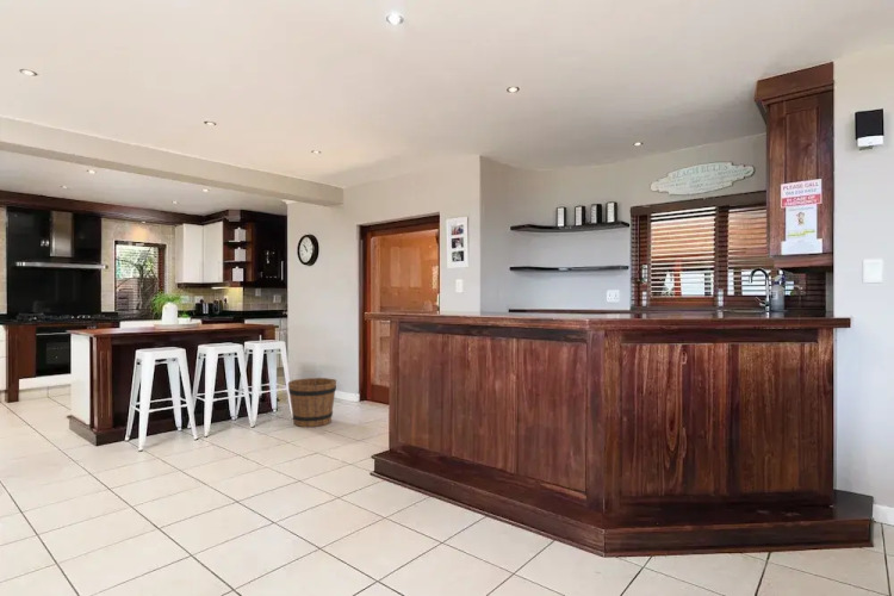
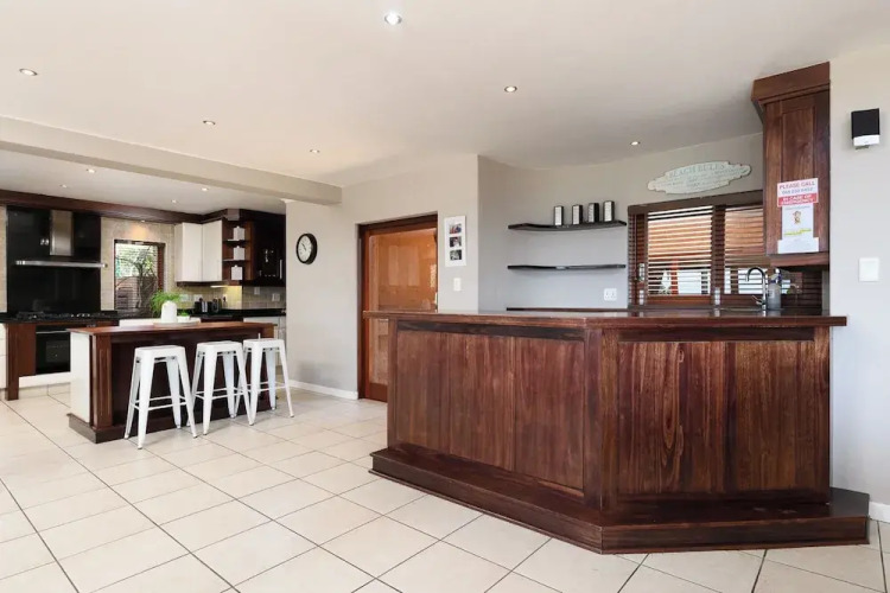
- bucket (312, 402)
